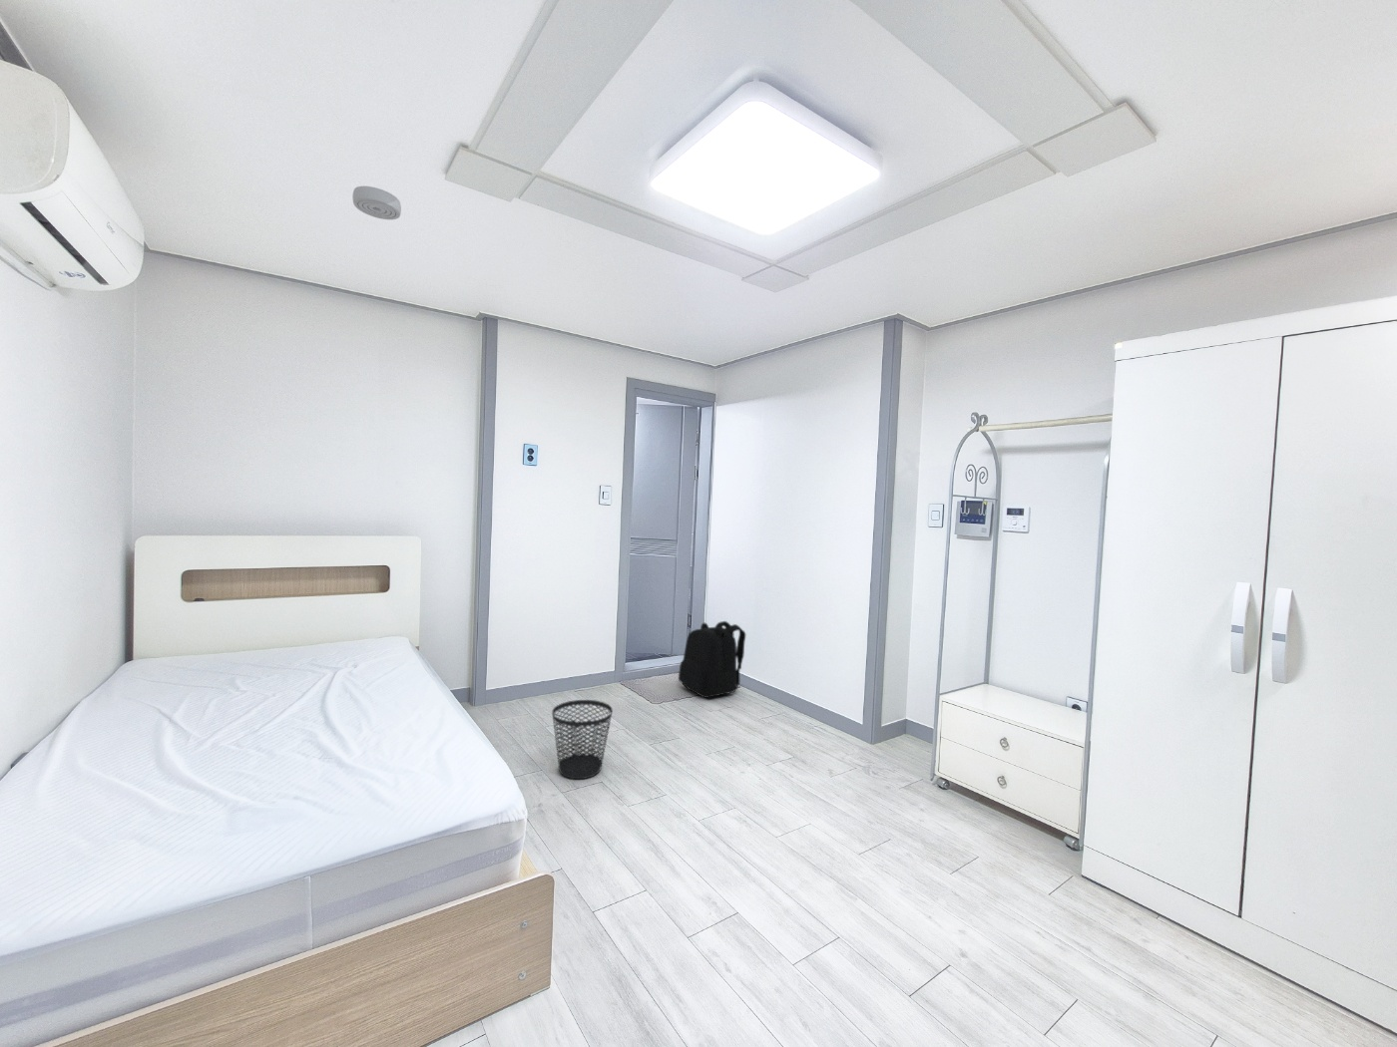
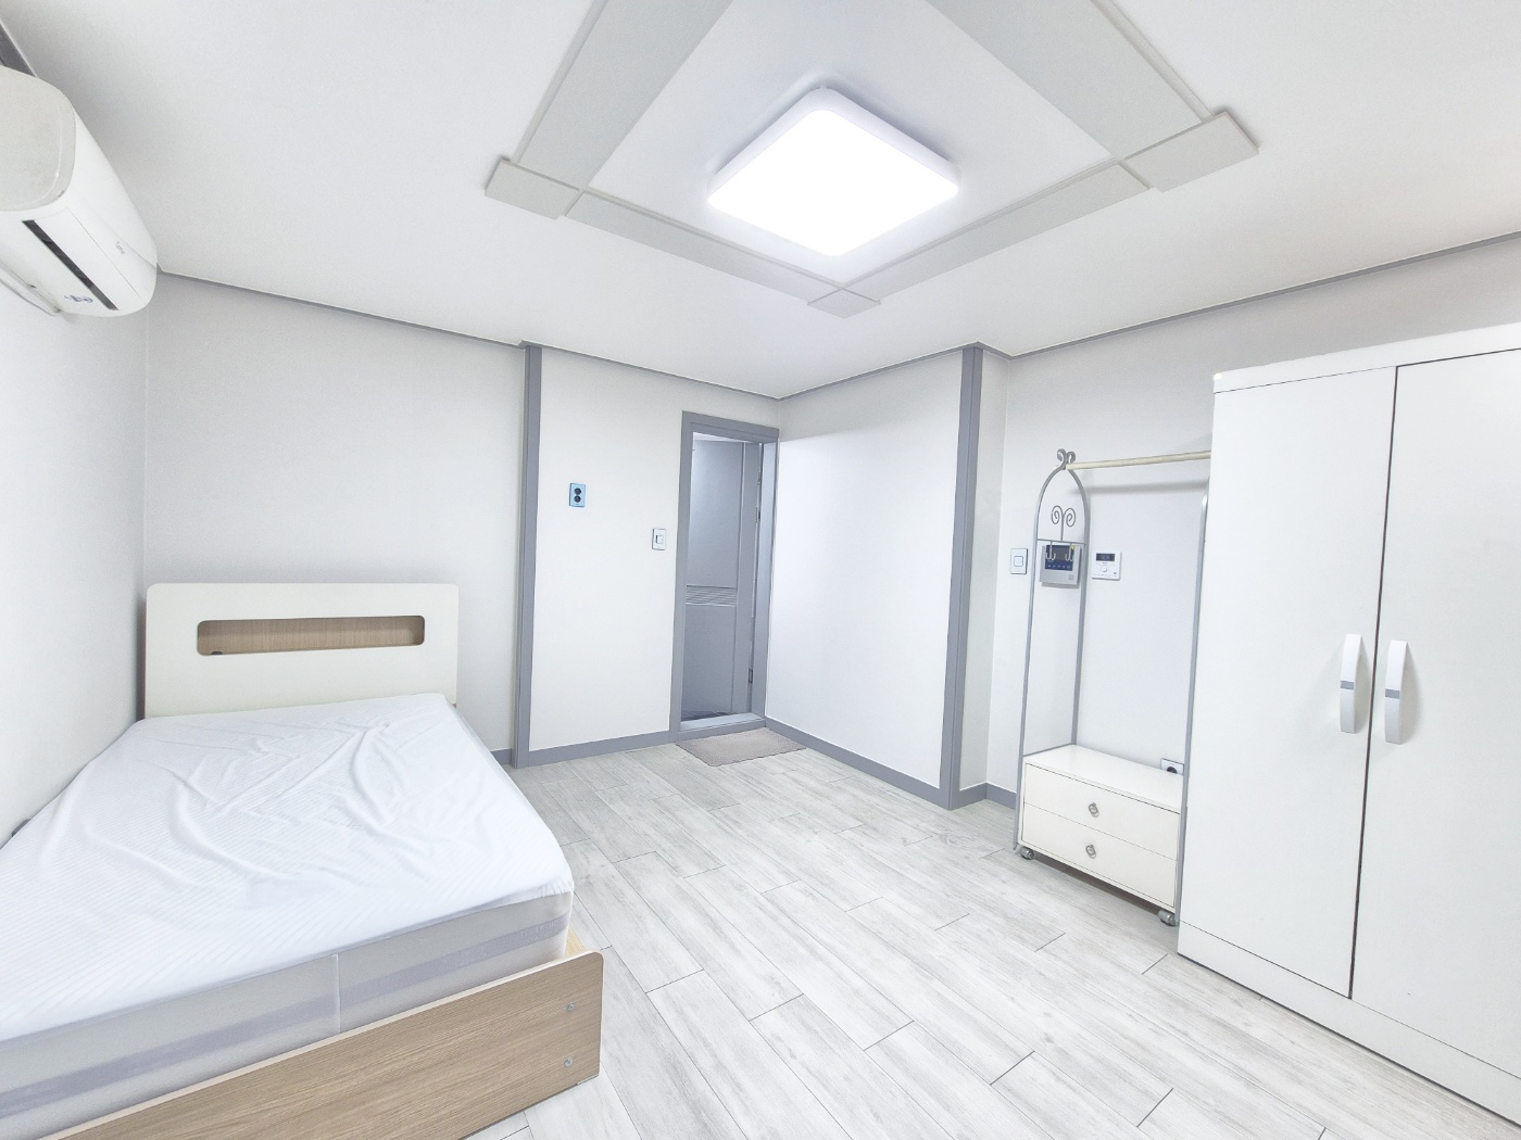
- wastebasket (581, 740)
- smoke detector (377, 203)
- backpack (714, 657)
